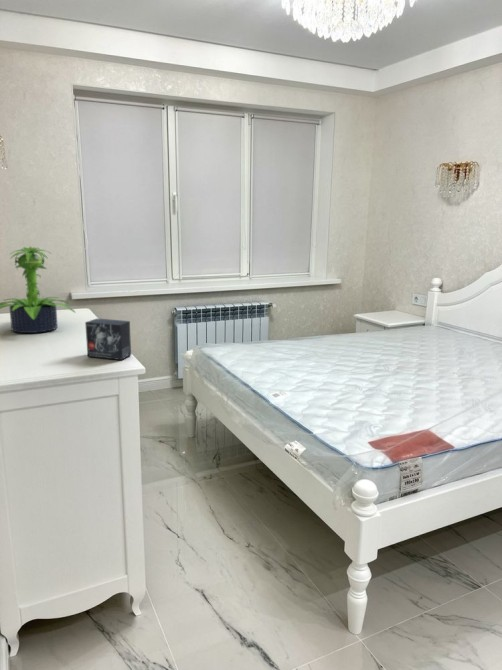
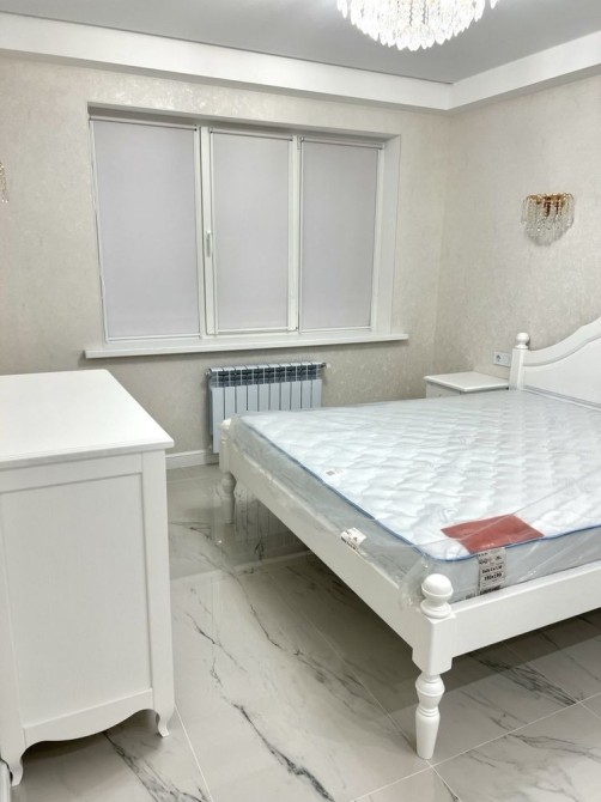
- potted plant (30, 288)
- small box (108, 338)
